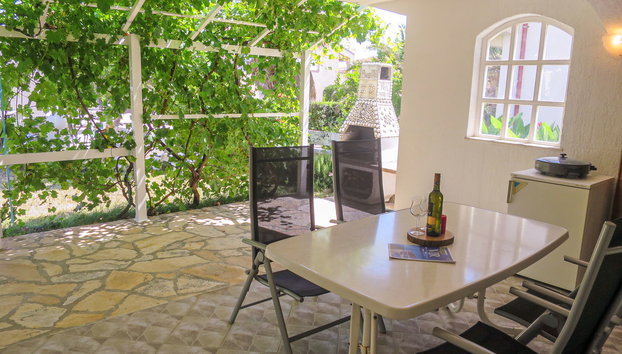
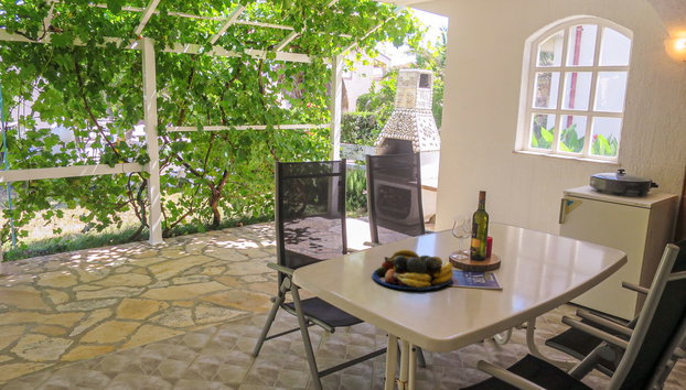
+ fruit bowl (411, 263)
